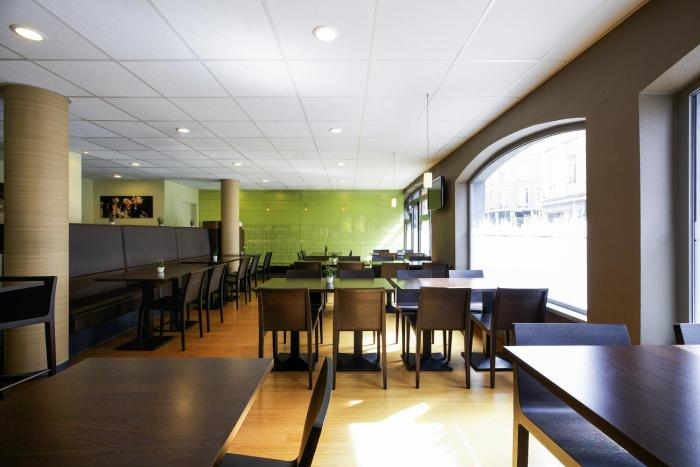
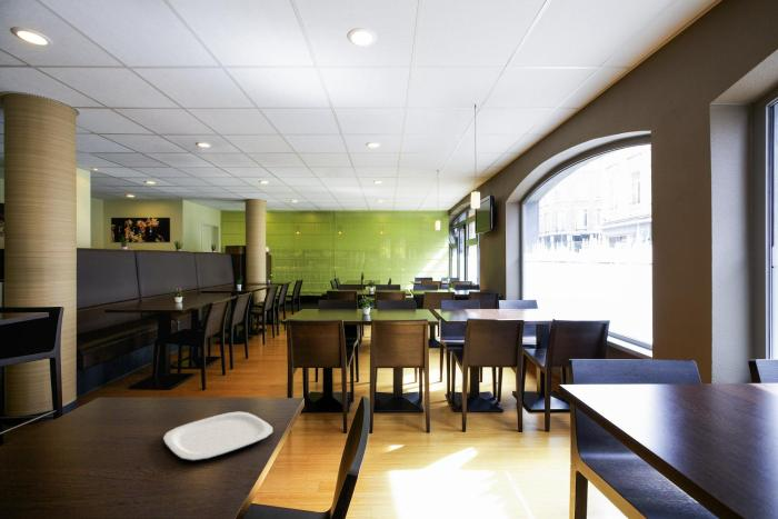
+ plate (219, 435)
